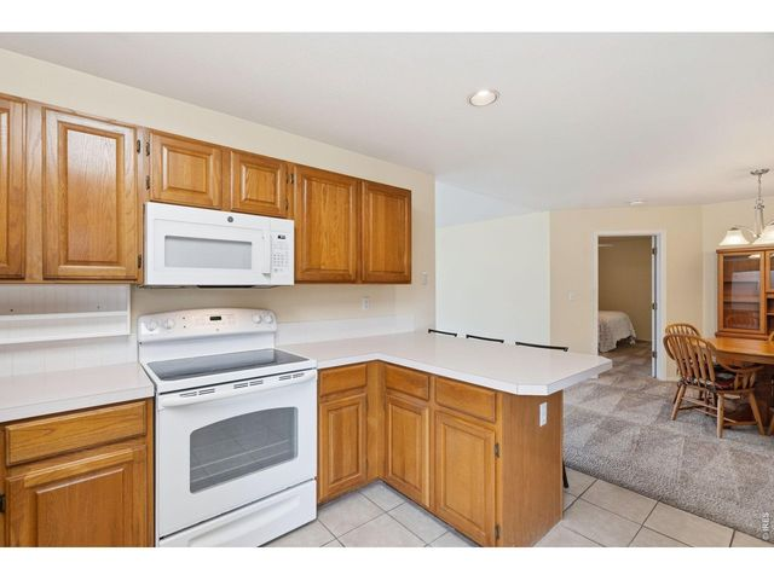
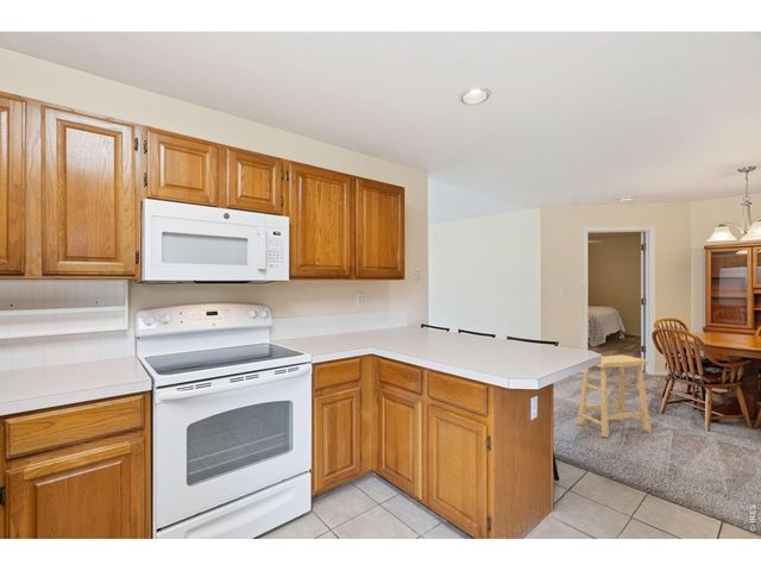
+ stool (618, 393)
